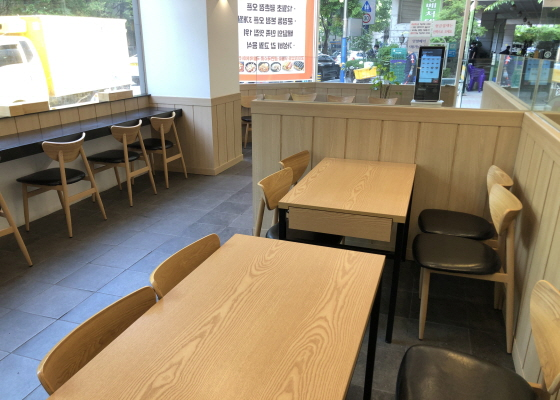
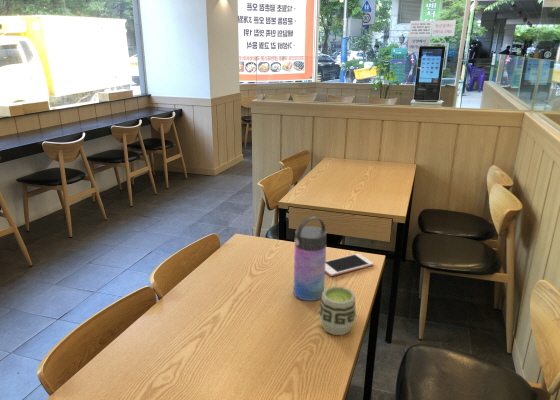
+ cell phone (345, 264)
+ water bottle (309, 256)
+ cup (337, 310)
